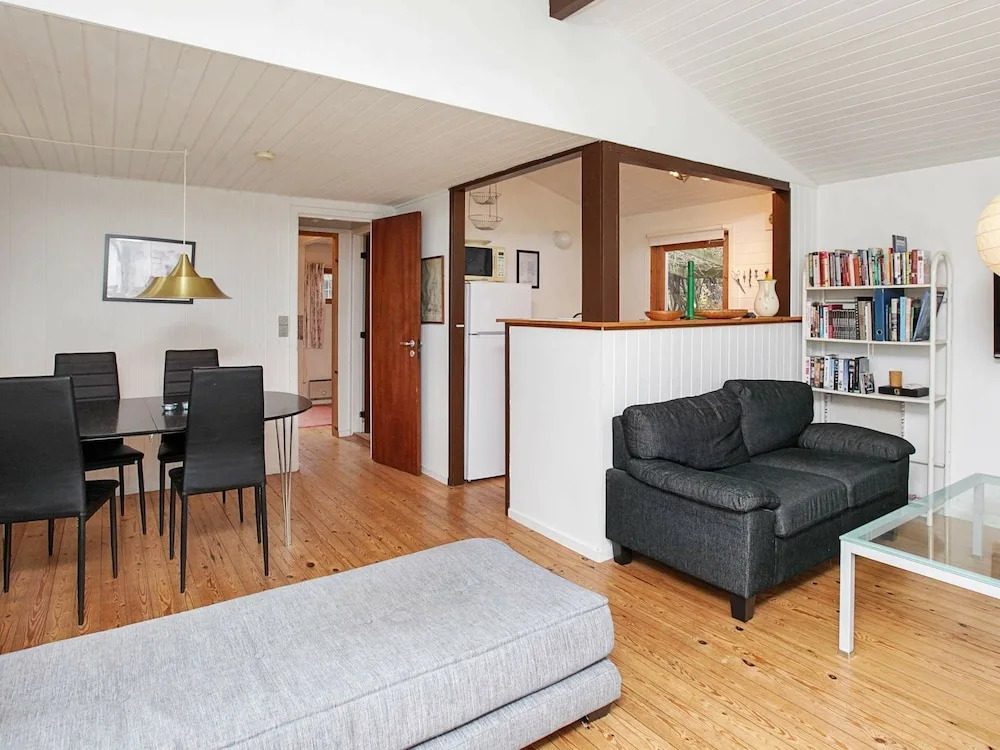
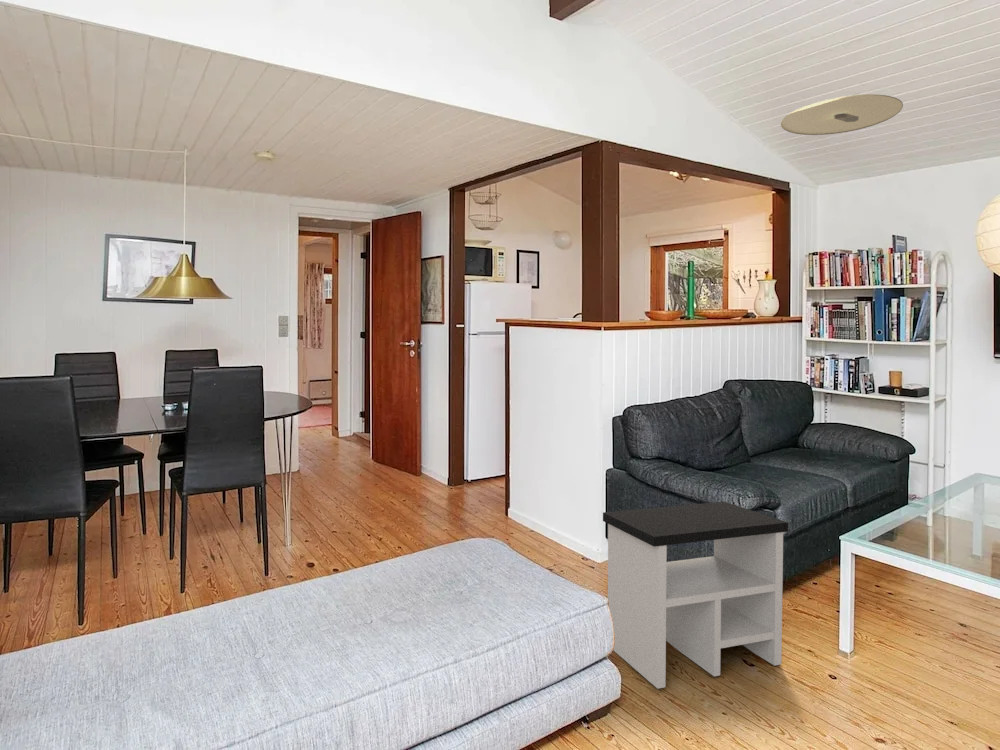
+ side table (692, 586)
+ ceiling lamp (839, 111)
